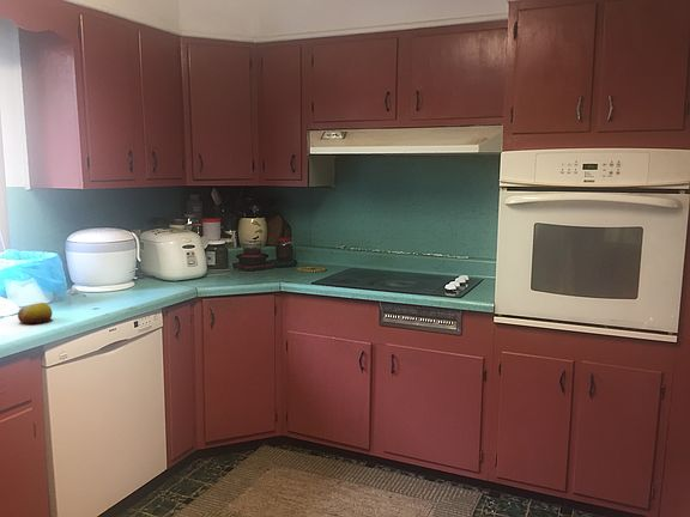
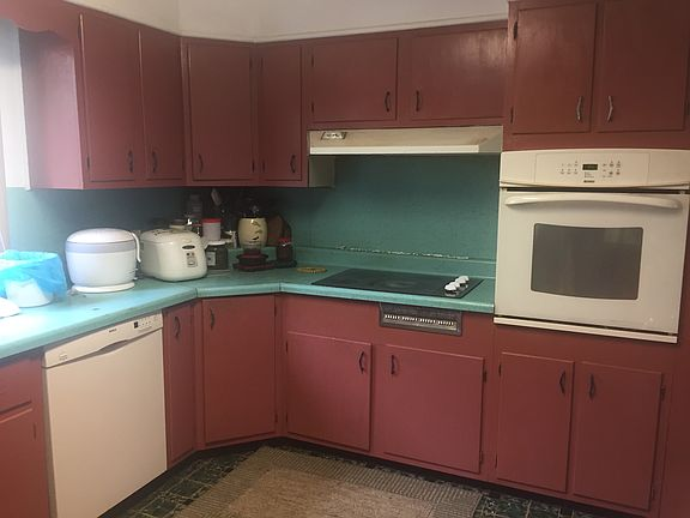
- fruit (35, 311)
